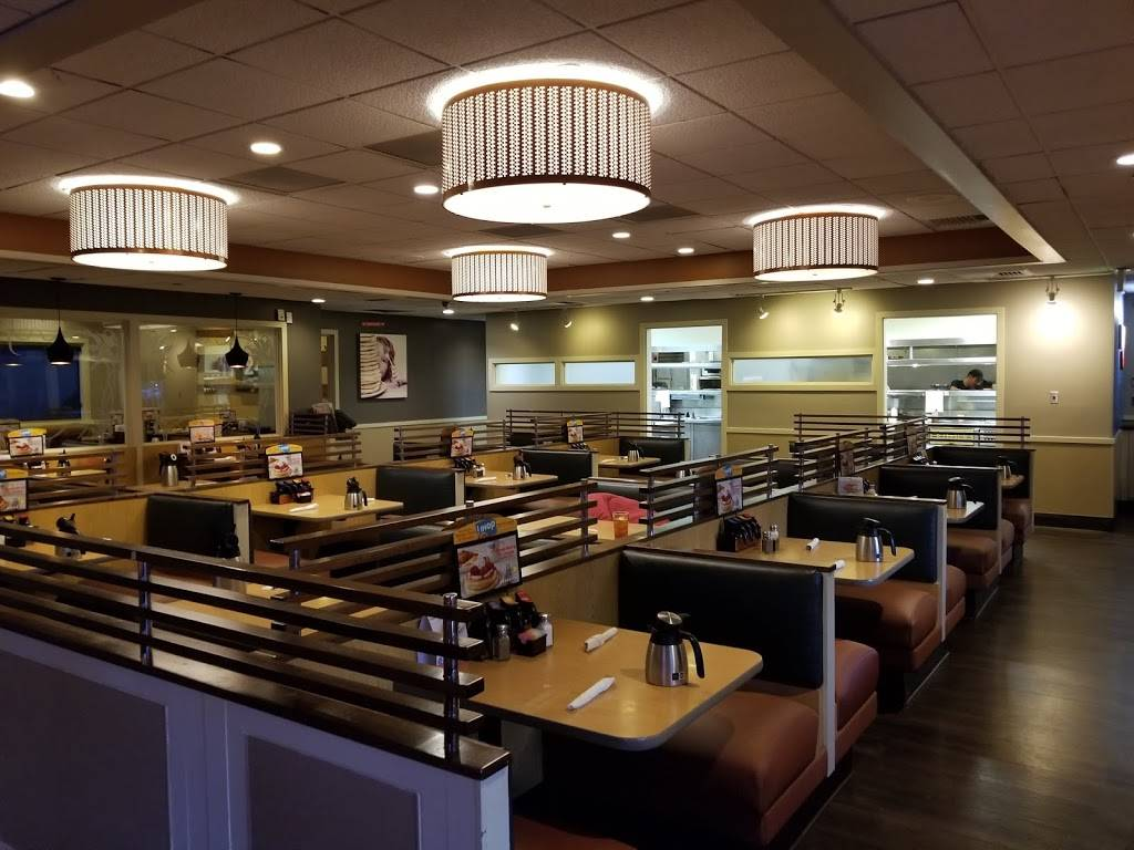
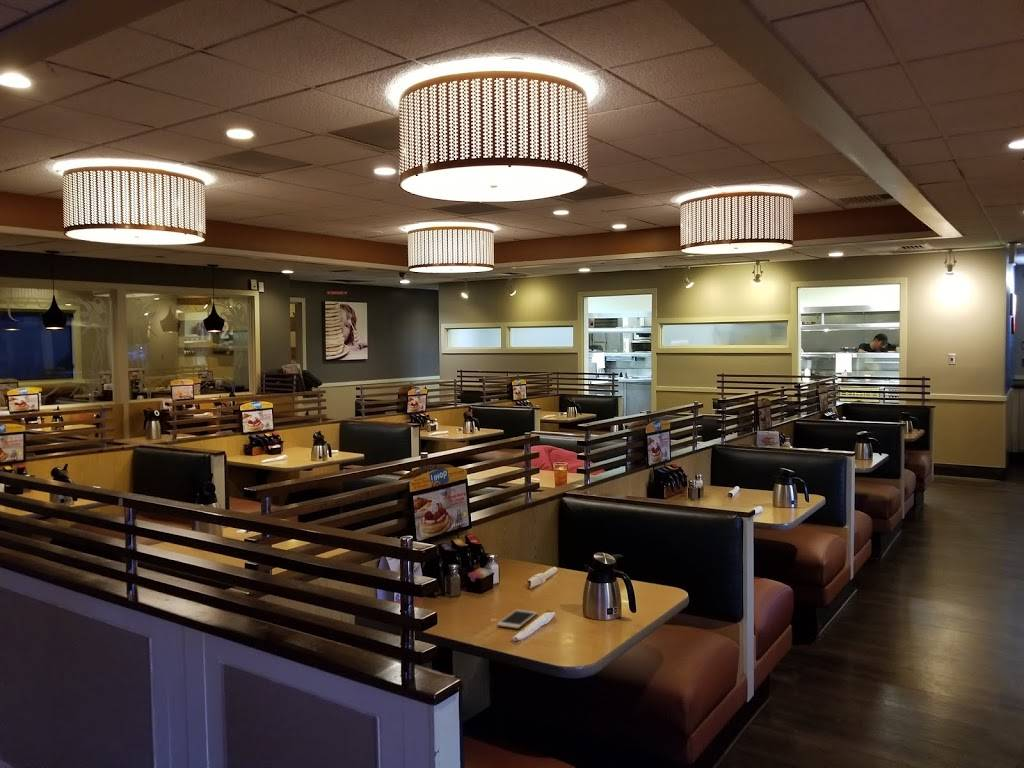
+ cell phone (517, 618)
